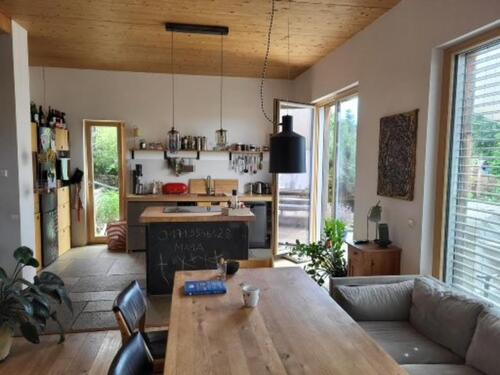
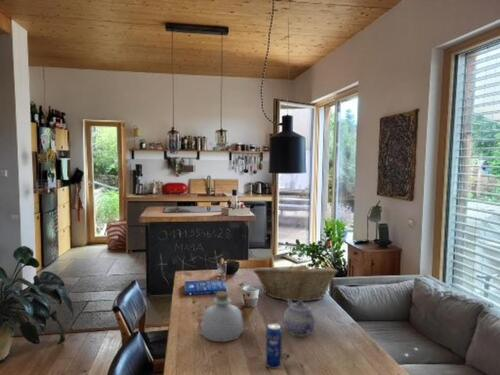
+ fruit basket (294, 277)
+ bottle (221, 313)
+ teapot (299, 316)
+ beverage can (273, 345)
